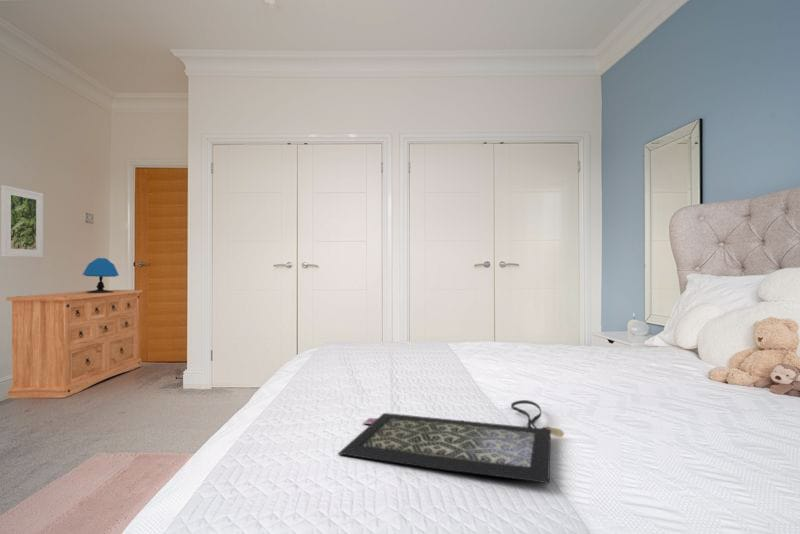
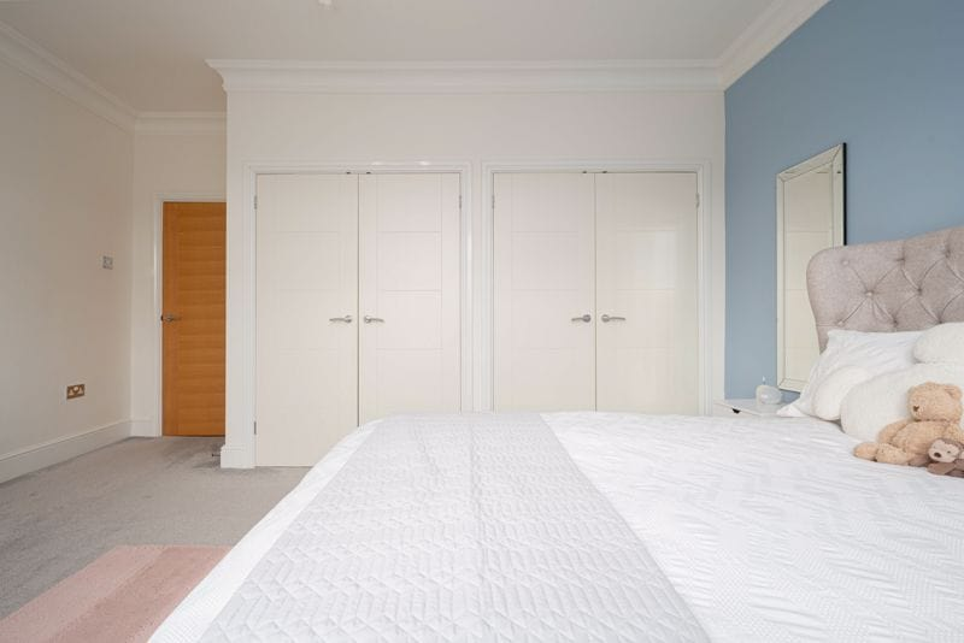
- table lamp (101, 275)
- dresser (84, 336)
- clutch bag (460, 439)
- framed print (23, 223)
